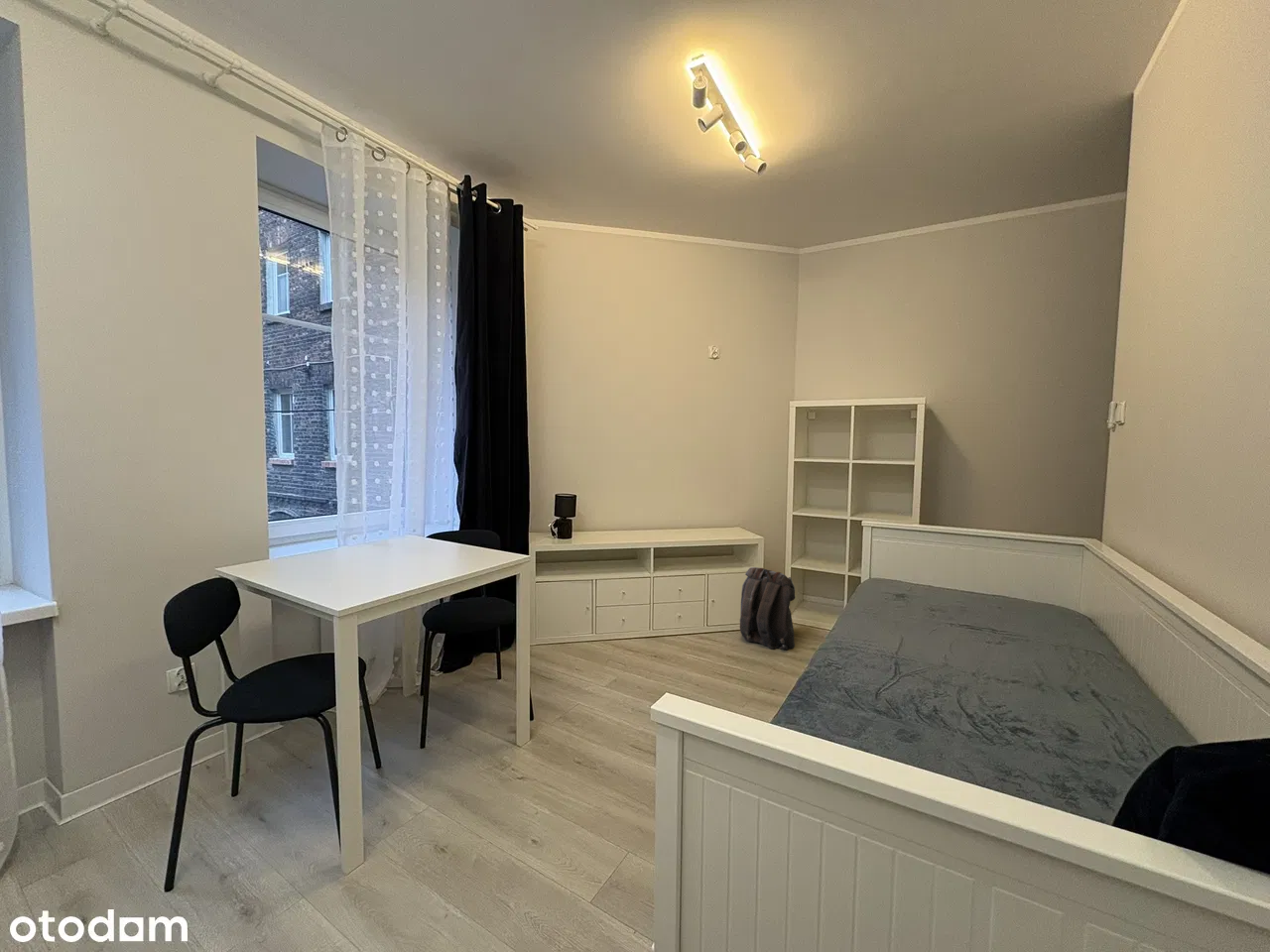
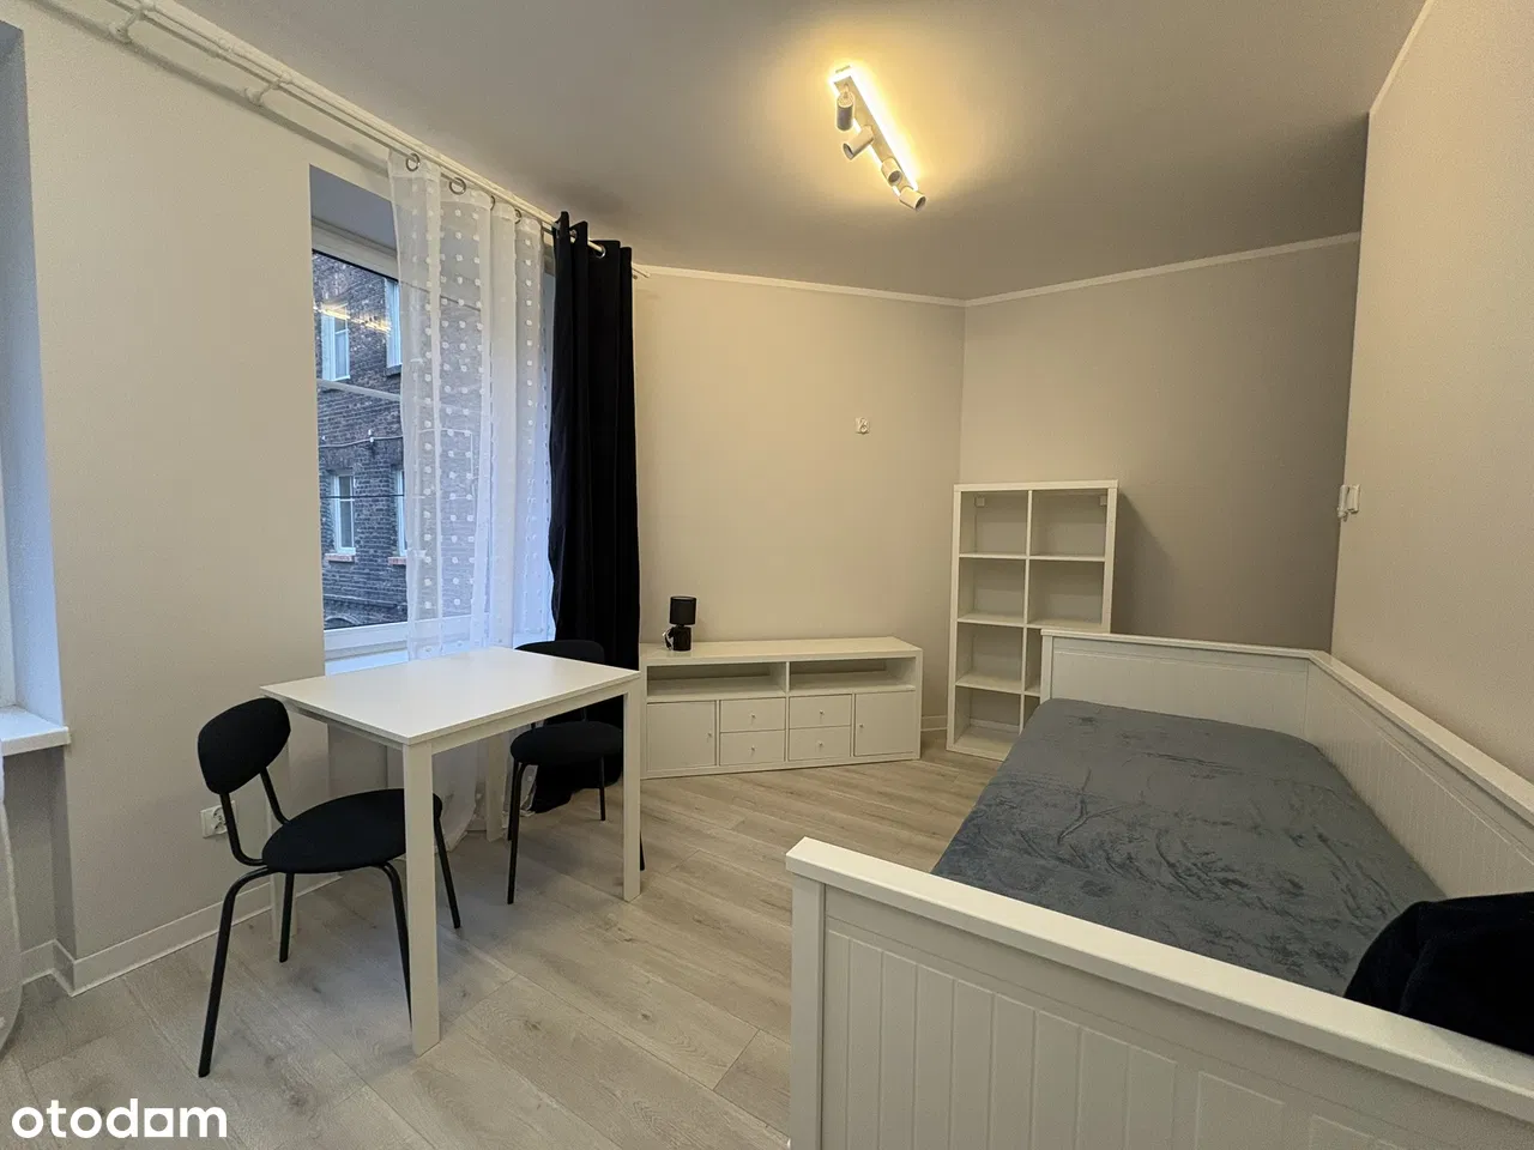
- backpack (767, 605)
